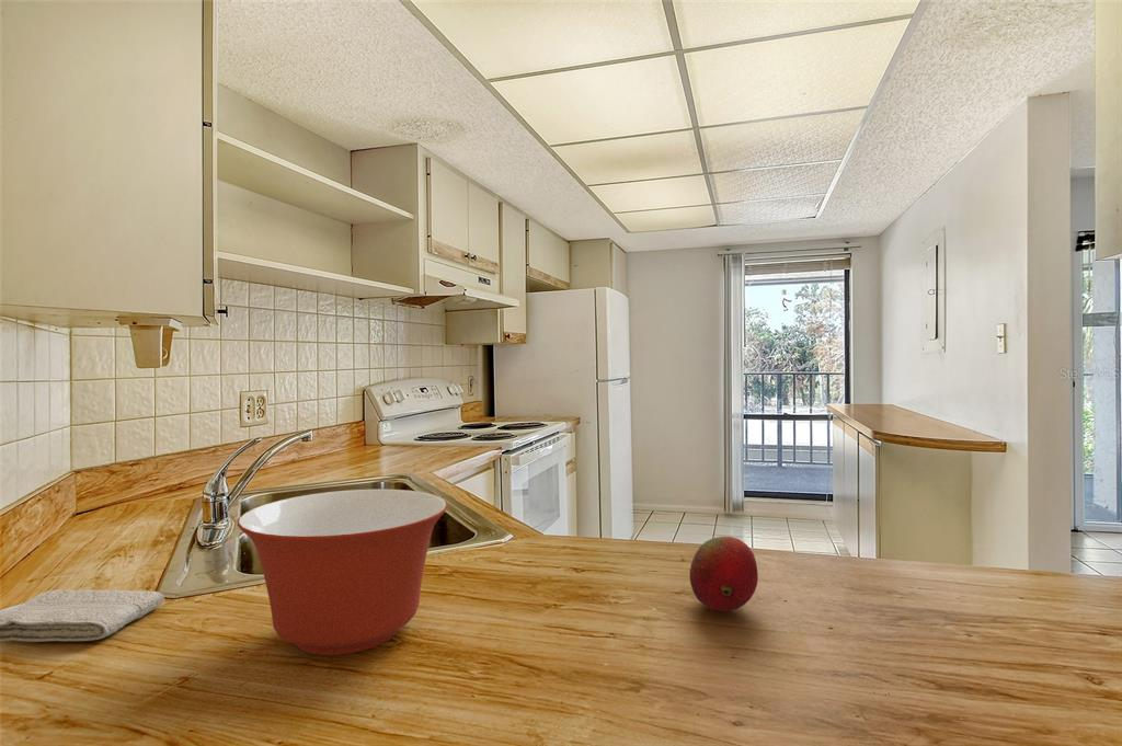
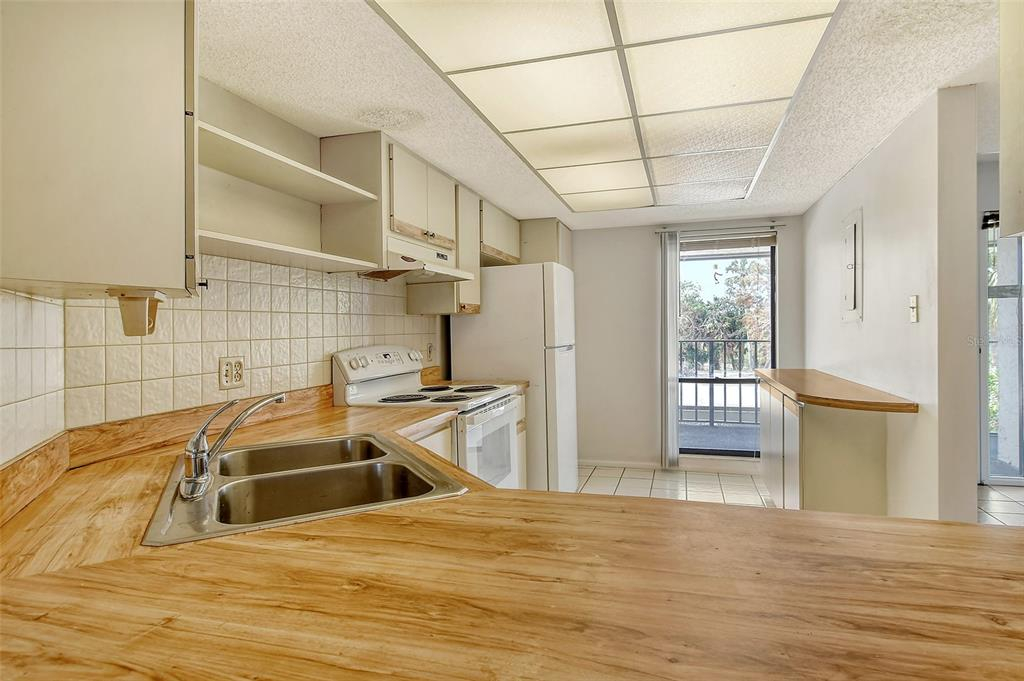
- washcloth (72, 611)
- mixing bowl (348, 570)
- fruit (721, 572)
